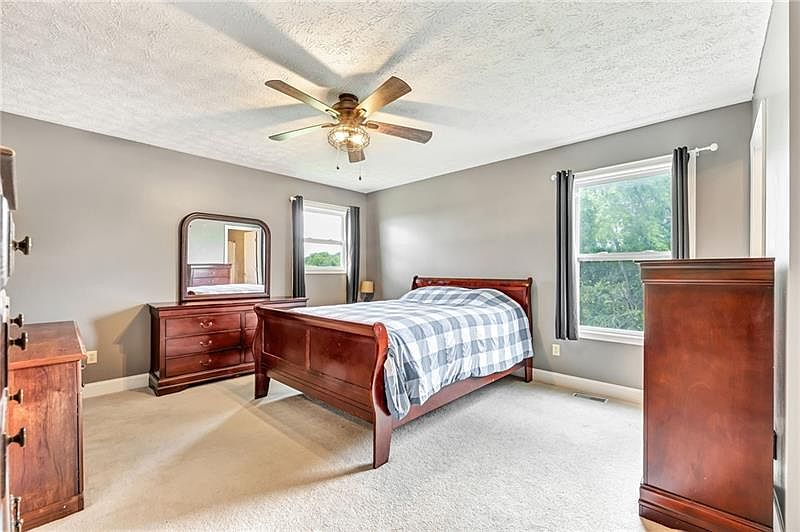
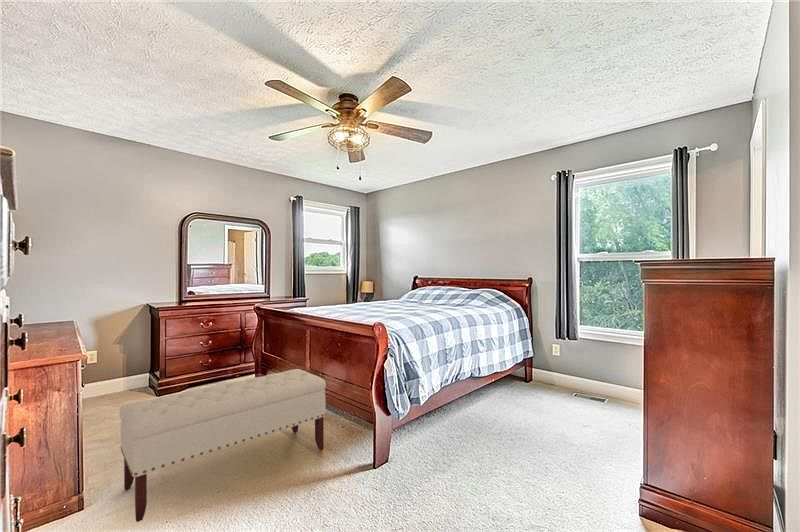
+ bench (233, 428)
